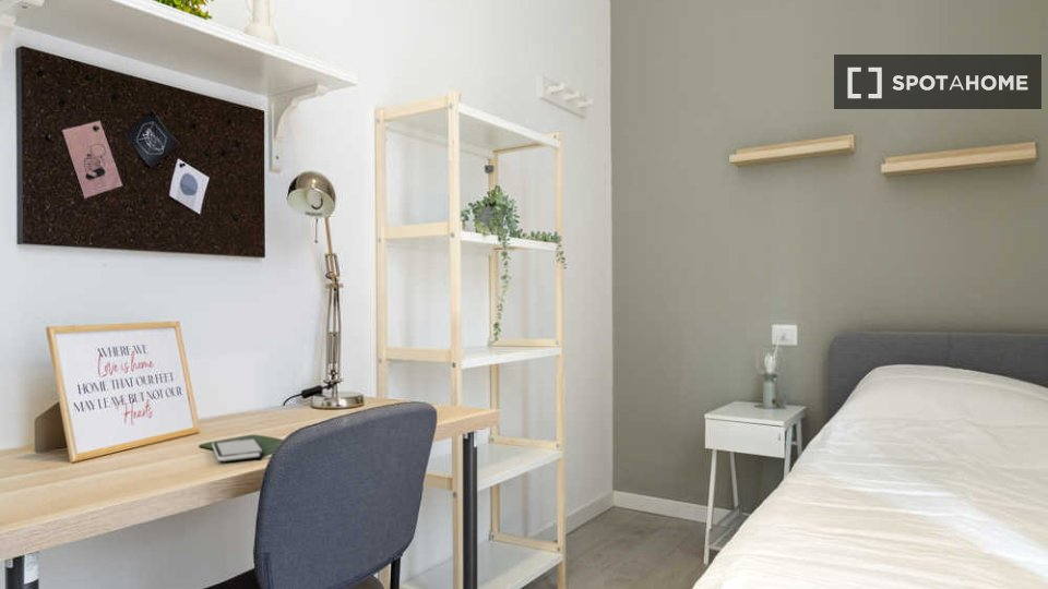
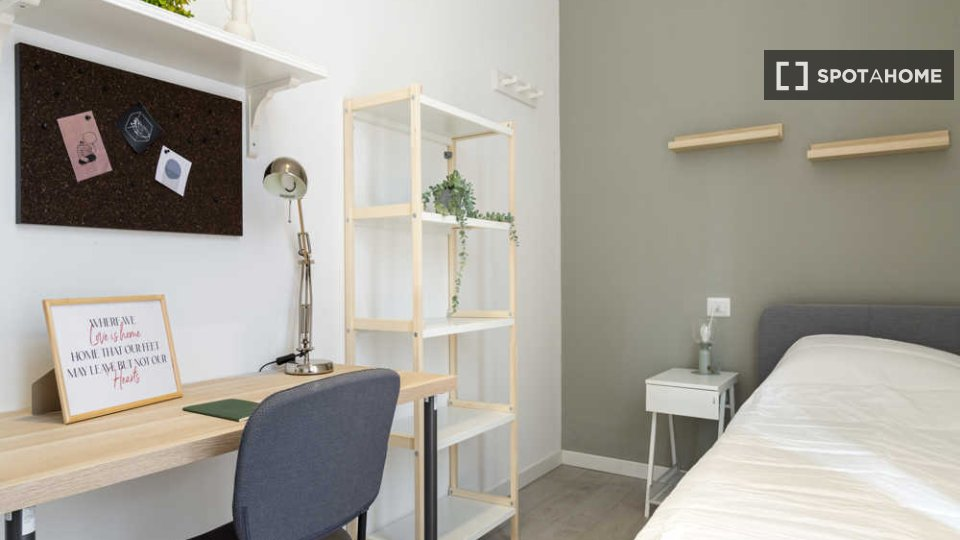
- smartphone (237, 449)
